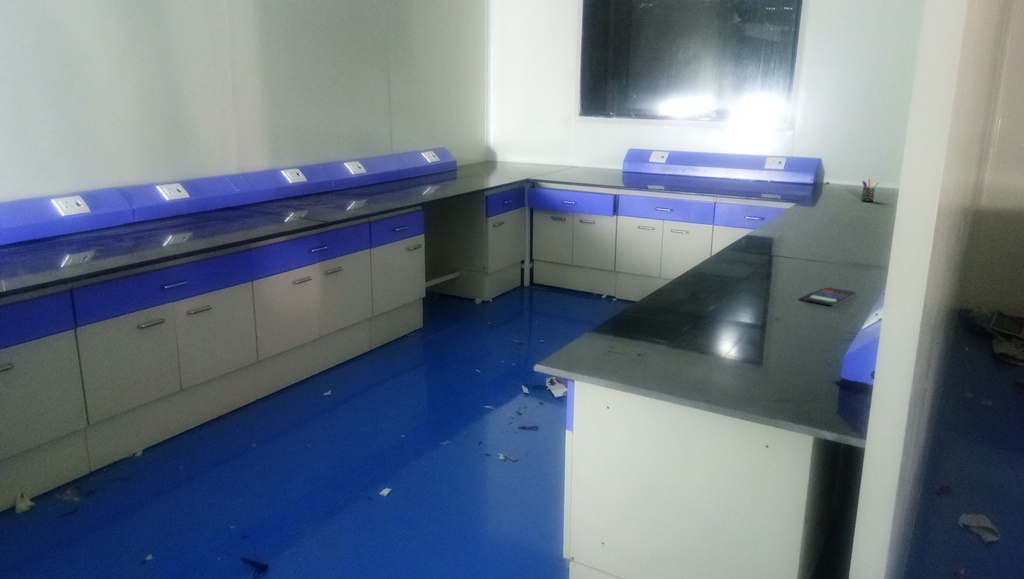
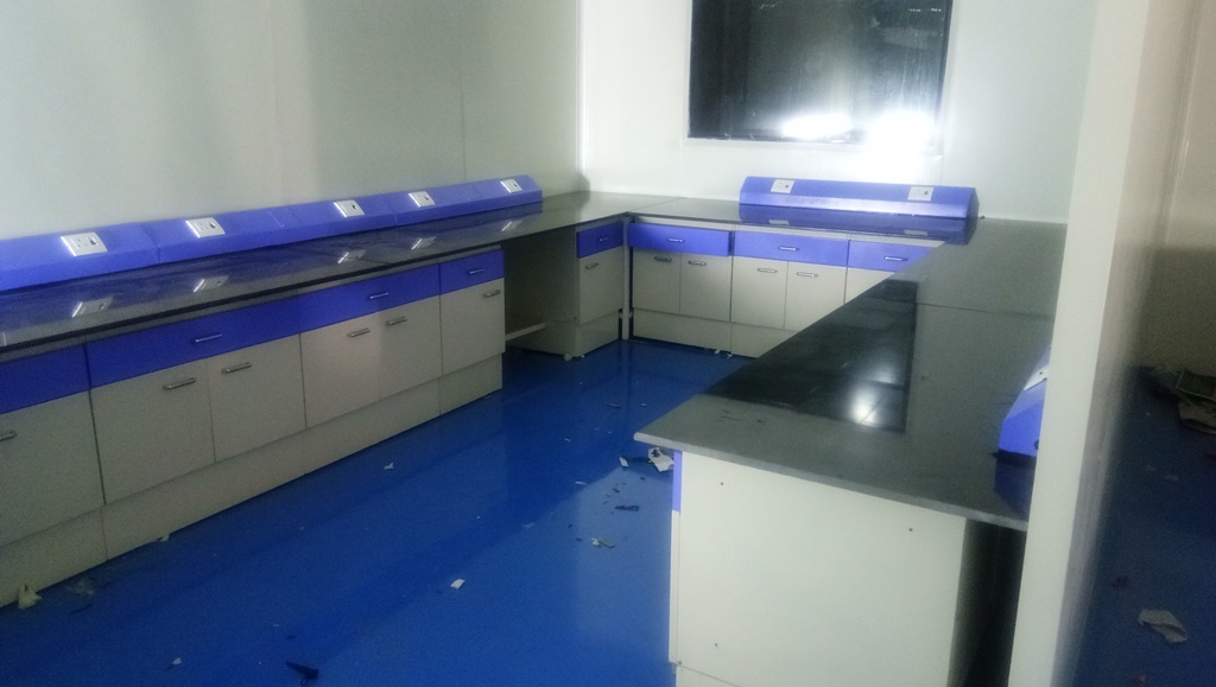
- pen holder (869, 189)
- calculator (830, 295)
